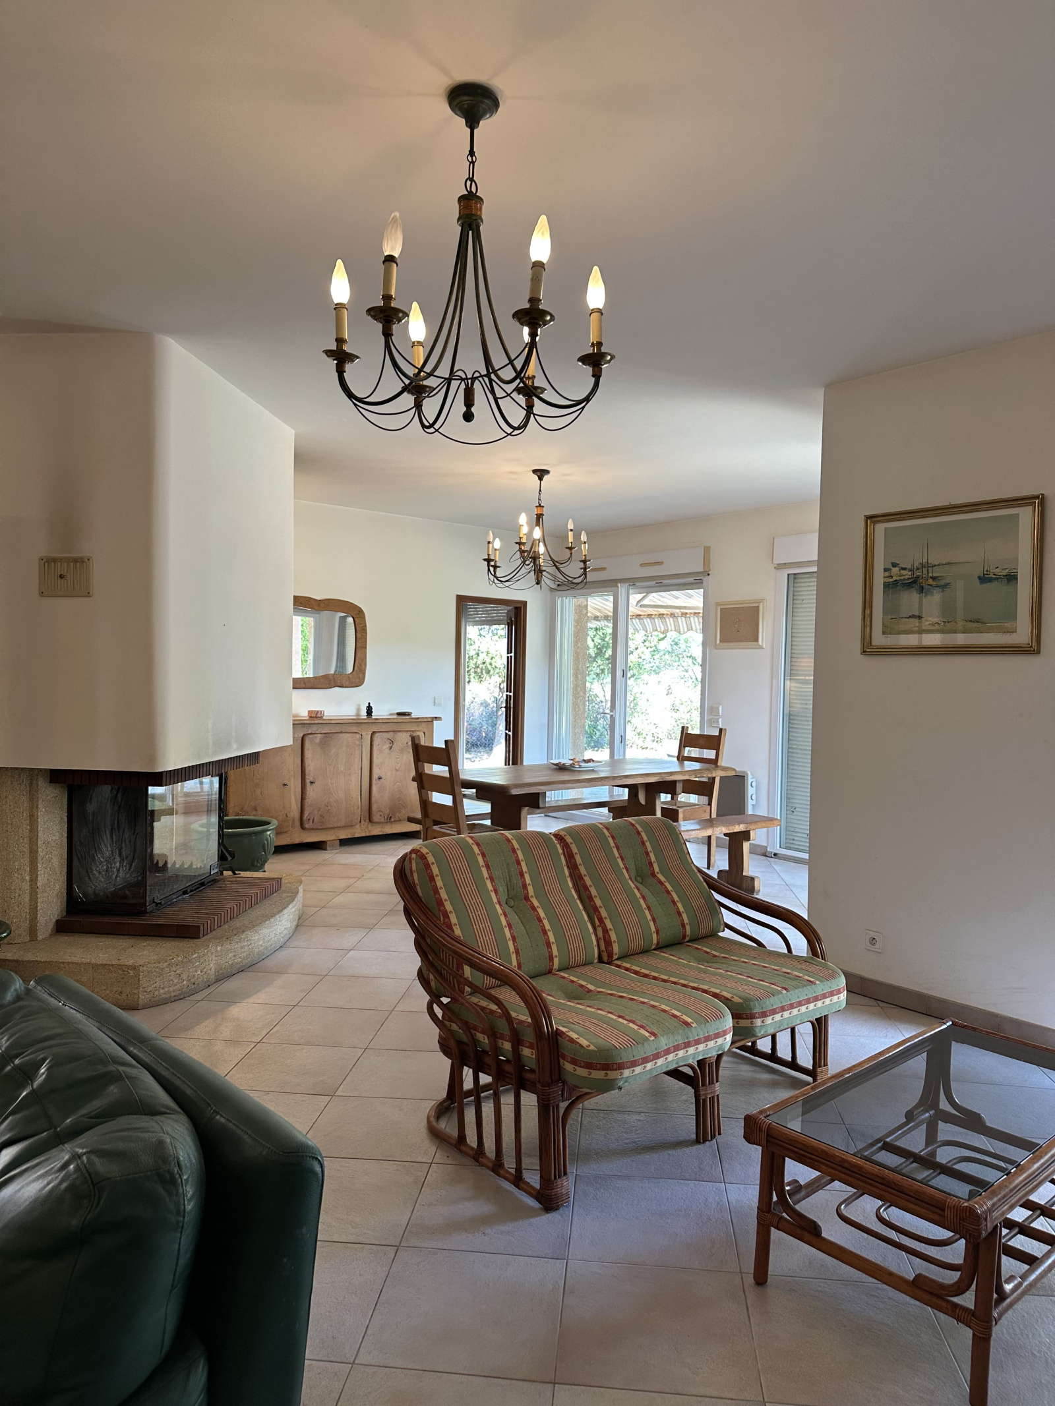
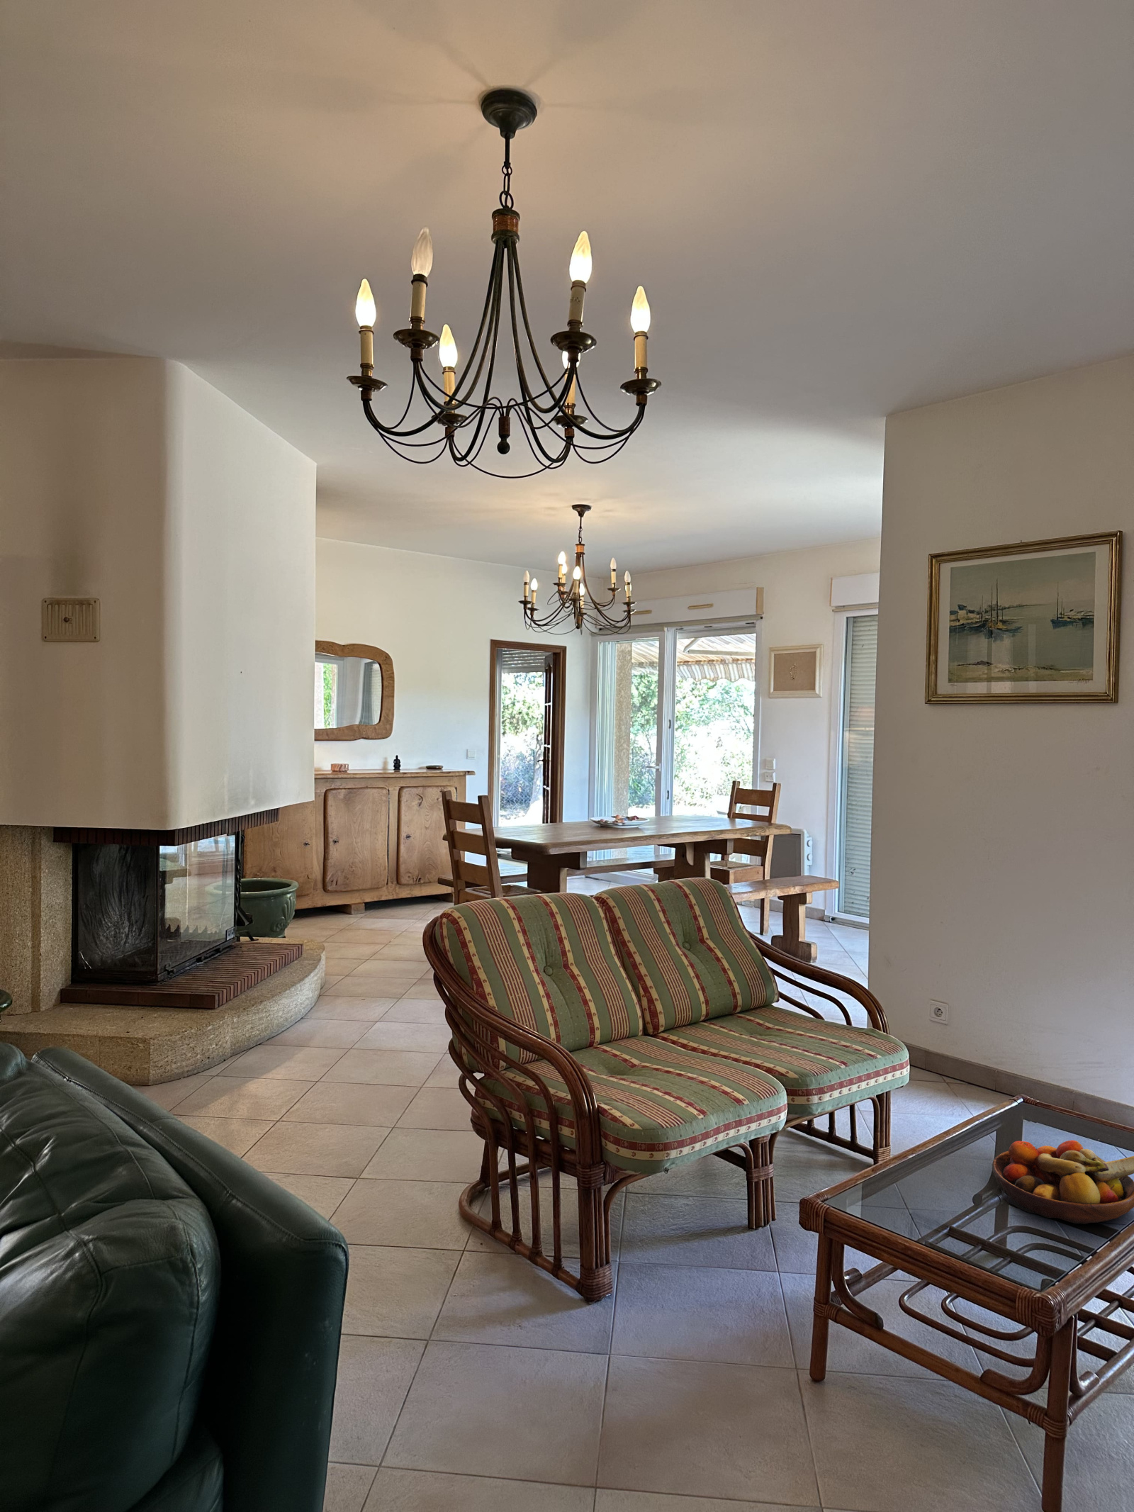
+ fruit bowl (1065, 1170)
